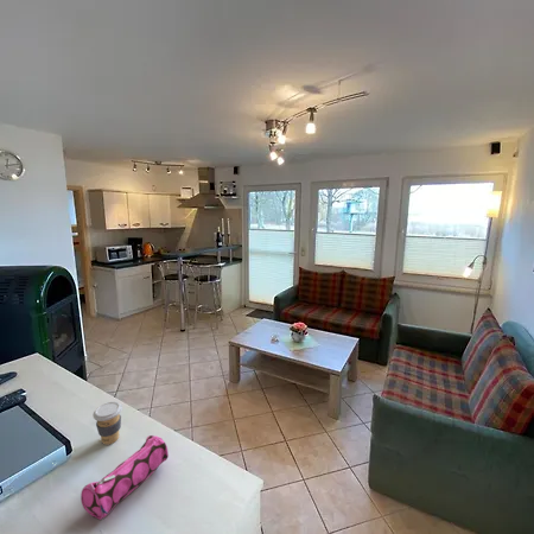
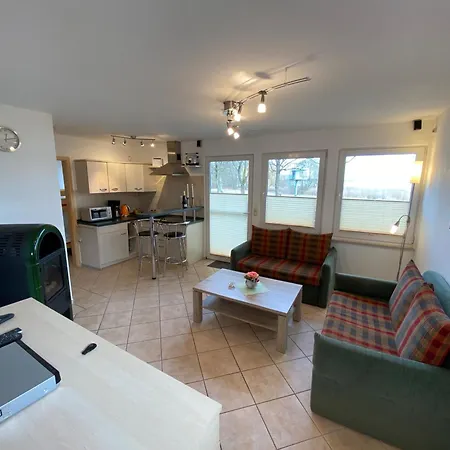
- coffee cup (109, 424)
- pencil case (129, 471)
